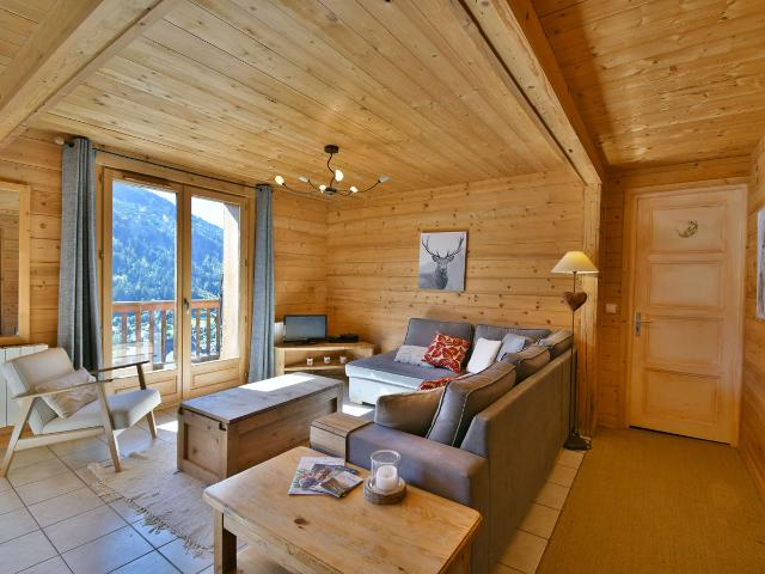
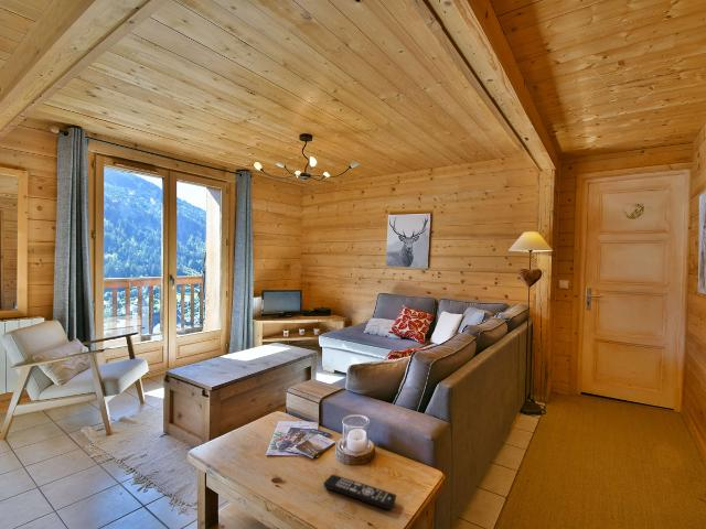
+ remote control (359, 492)
